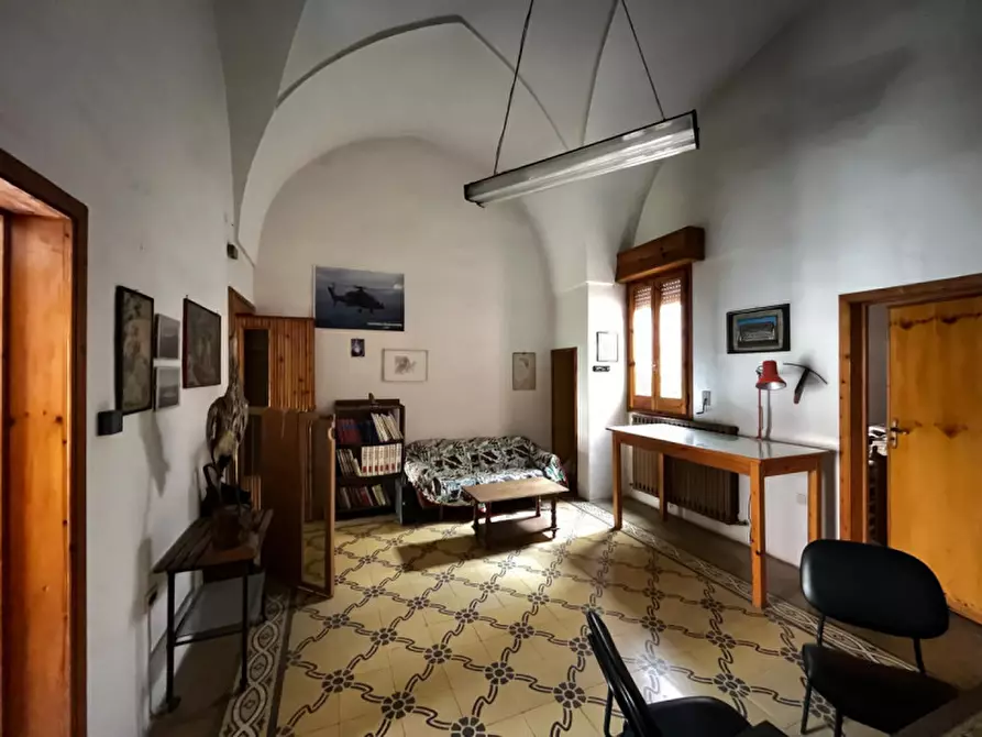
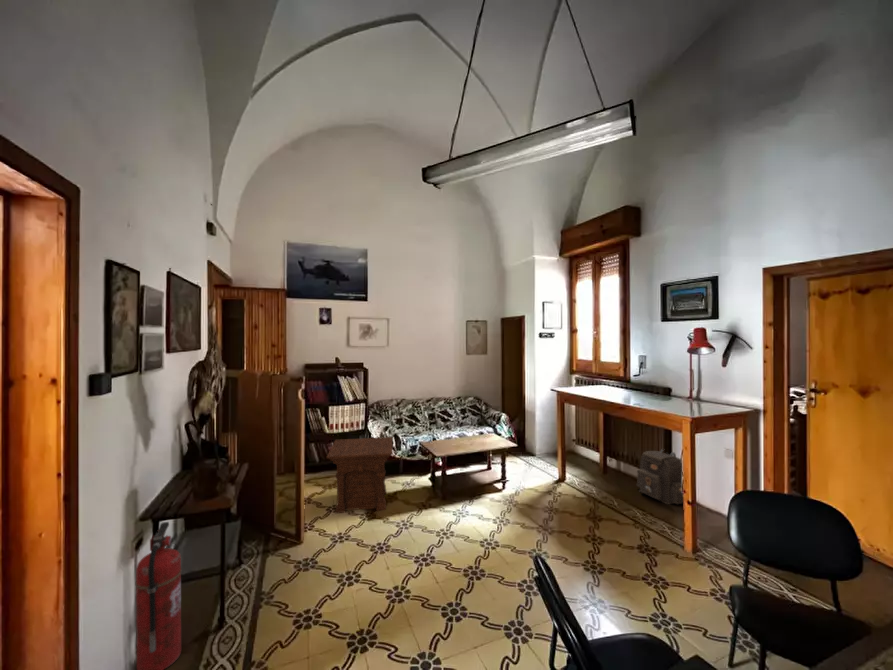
+ side table (362, 473)
+ backpack (661, 474)
+ fire extinguisher (159, 596)
